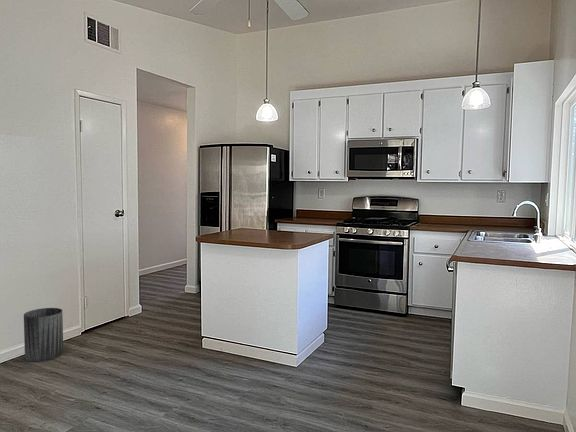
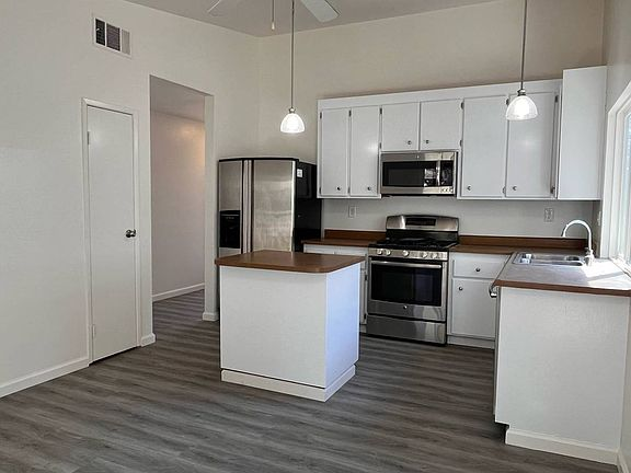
- trash can (43, 333)
